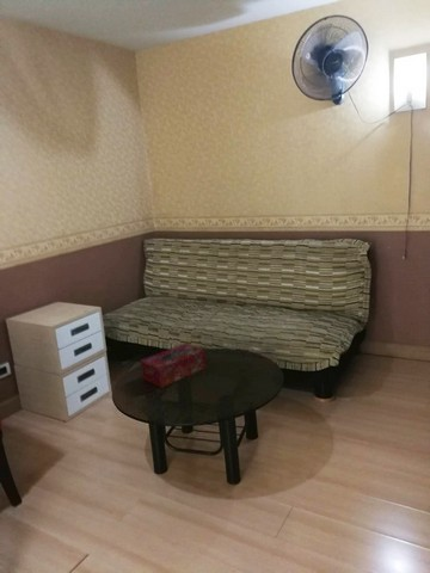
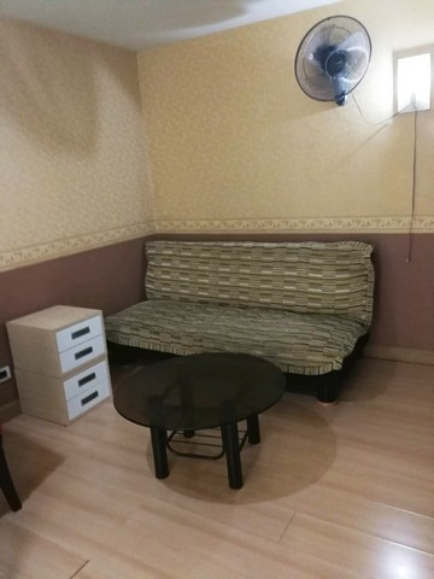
- tissue box (173, 364)
